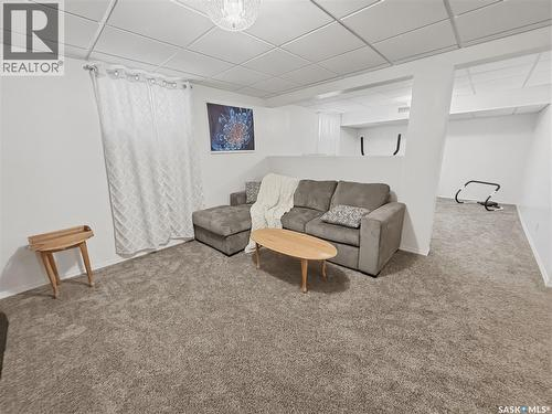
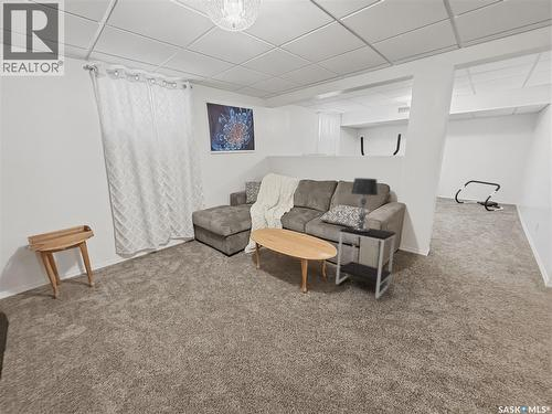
+ table lamp (362, 204)
+ side table (362, 264)
